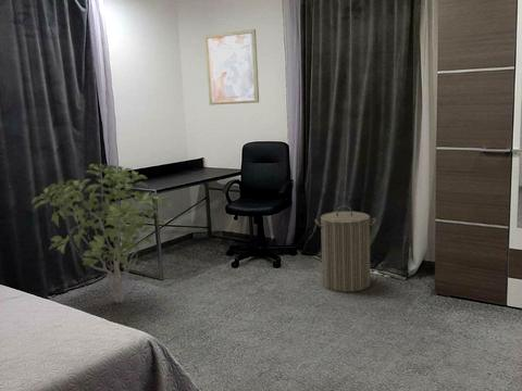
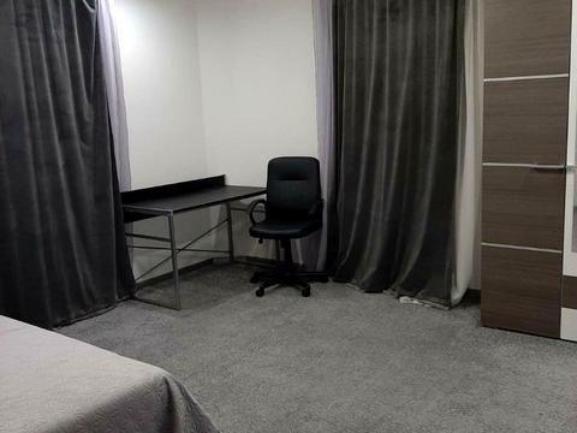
- wall art (231, 68)
- shrub (110, 234)
- laundry hamper (345, 244)
